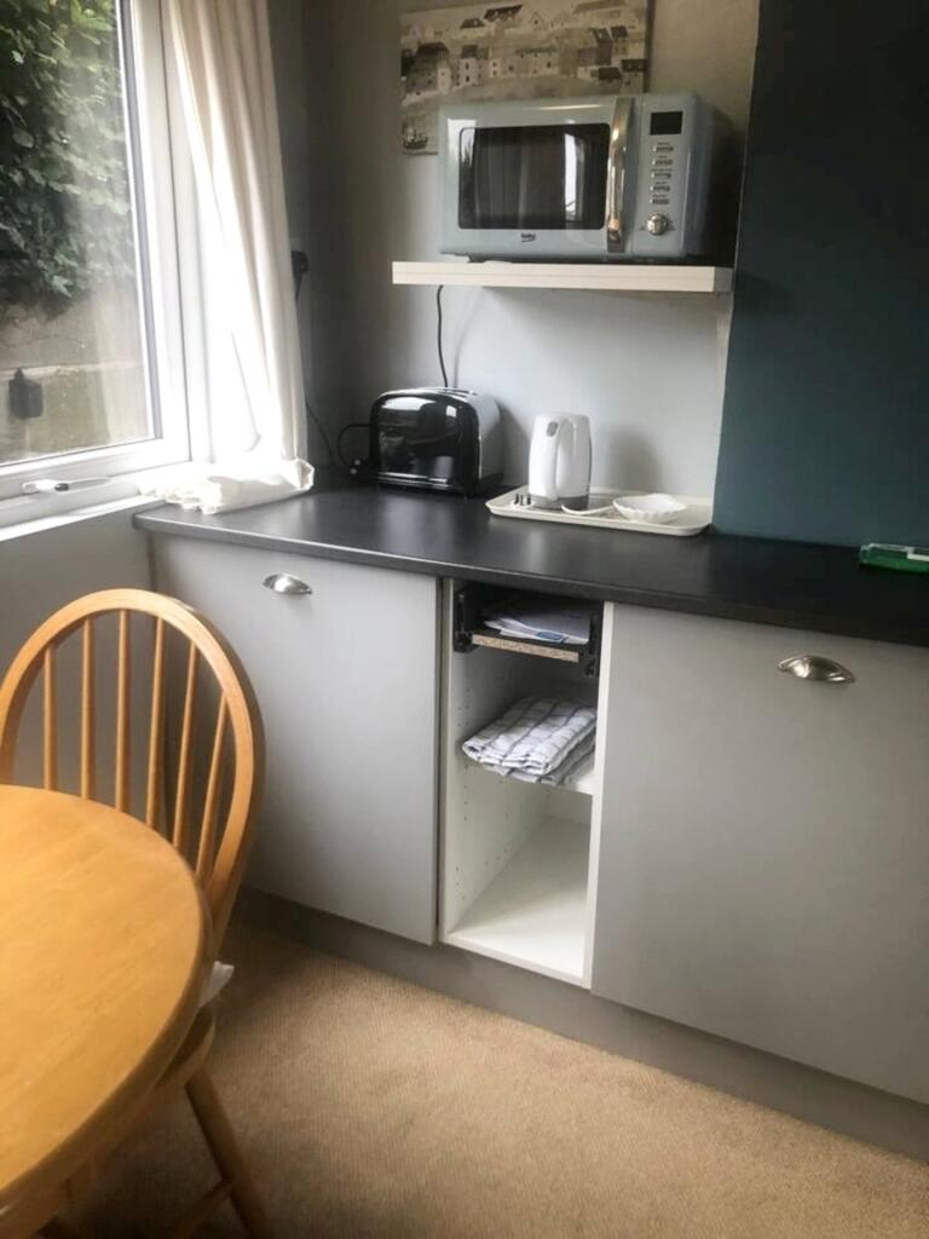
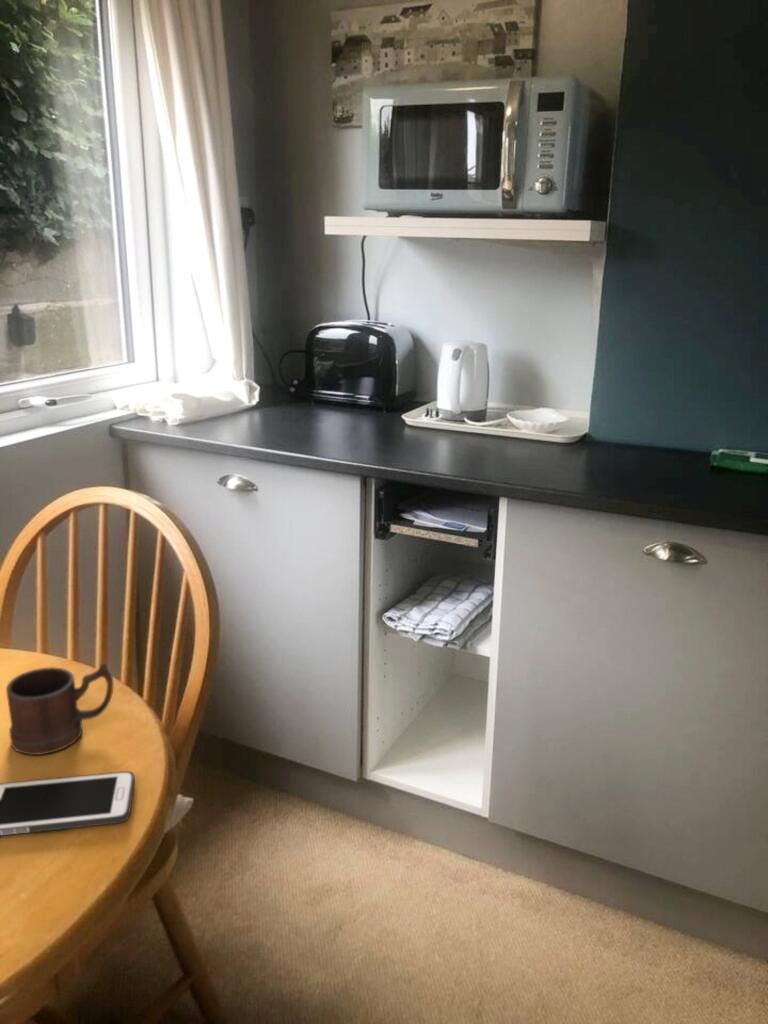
+ mug (61, 700)
+ cell phone (58, 803)
